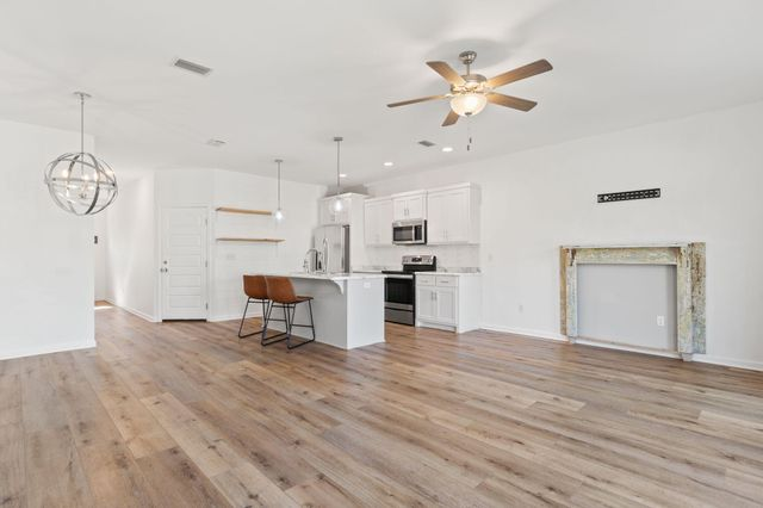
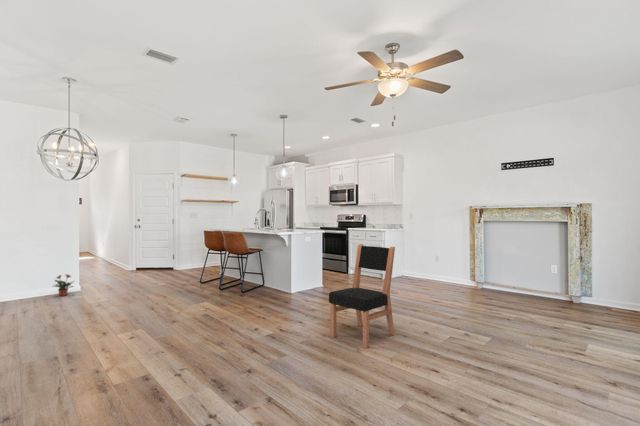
+ potted plant (63, 284)
+ dining chair (362, 291)
